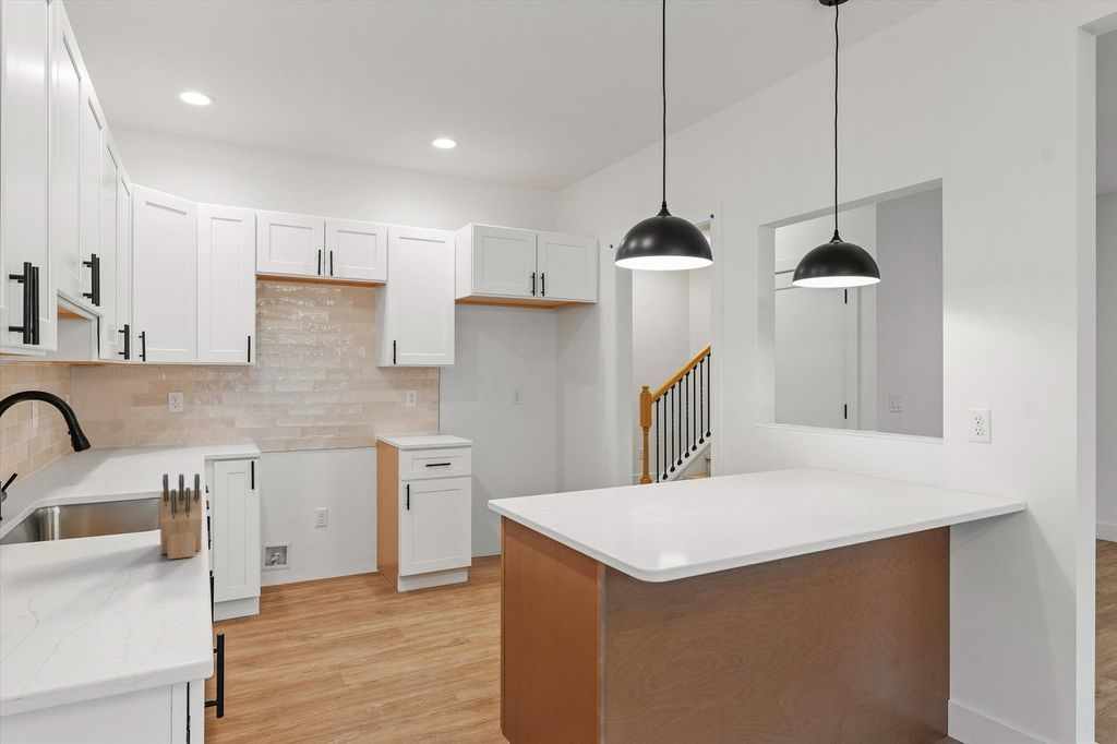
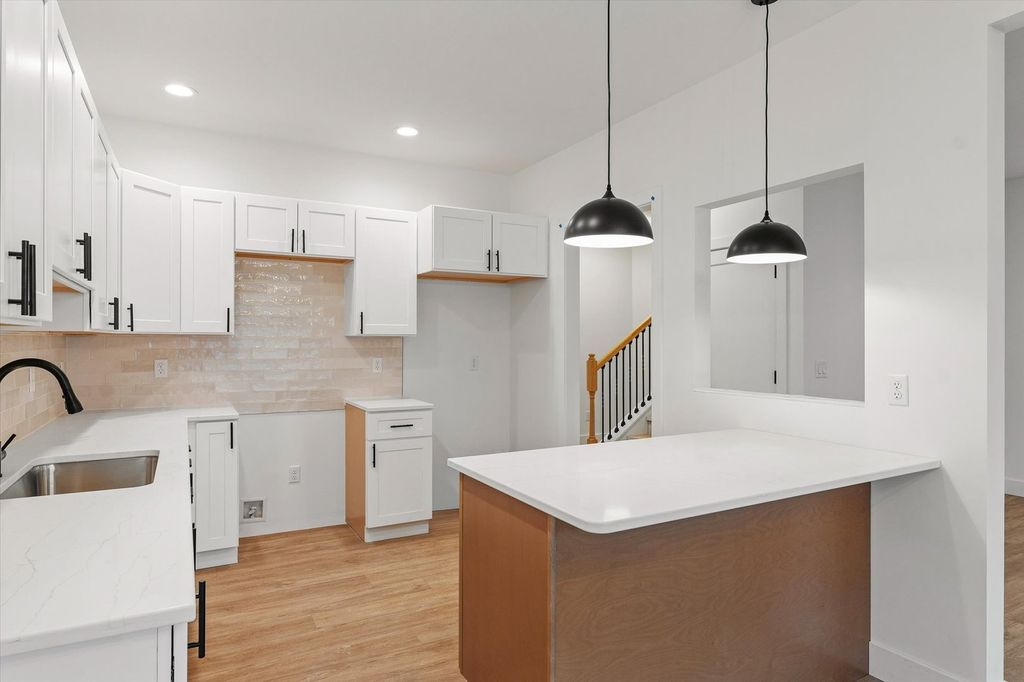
- knife block (181, 509)
